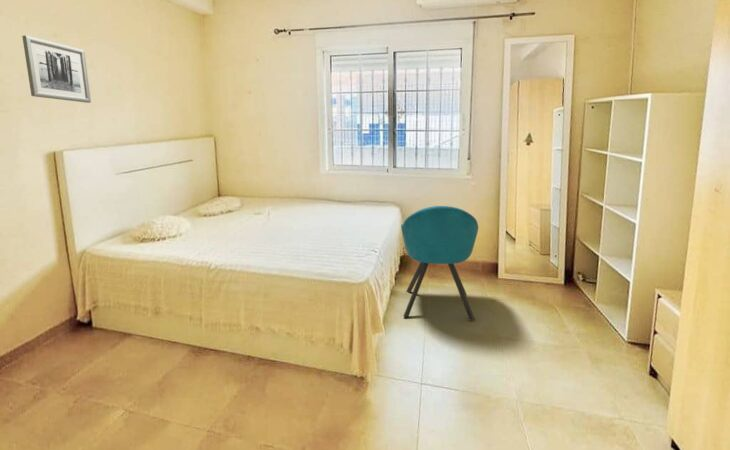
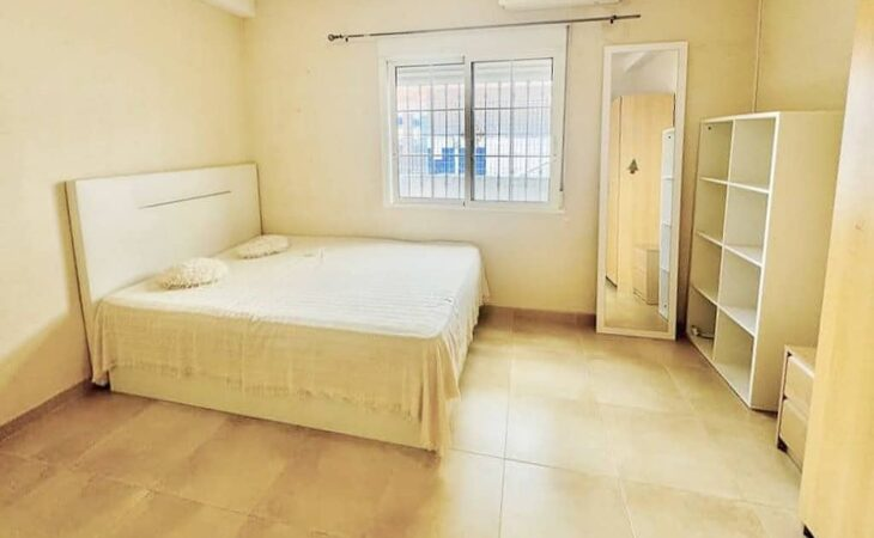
- chair (438, 255)
- wall art (59, 71)
